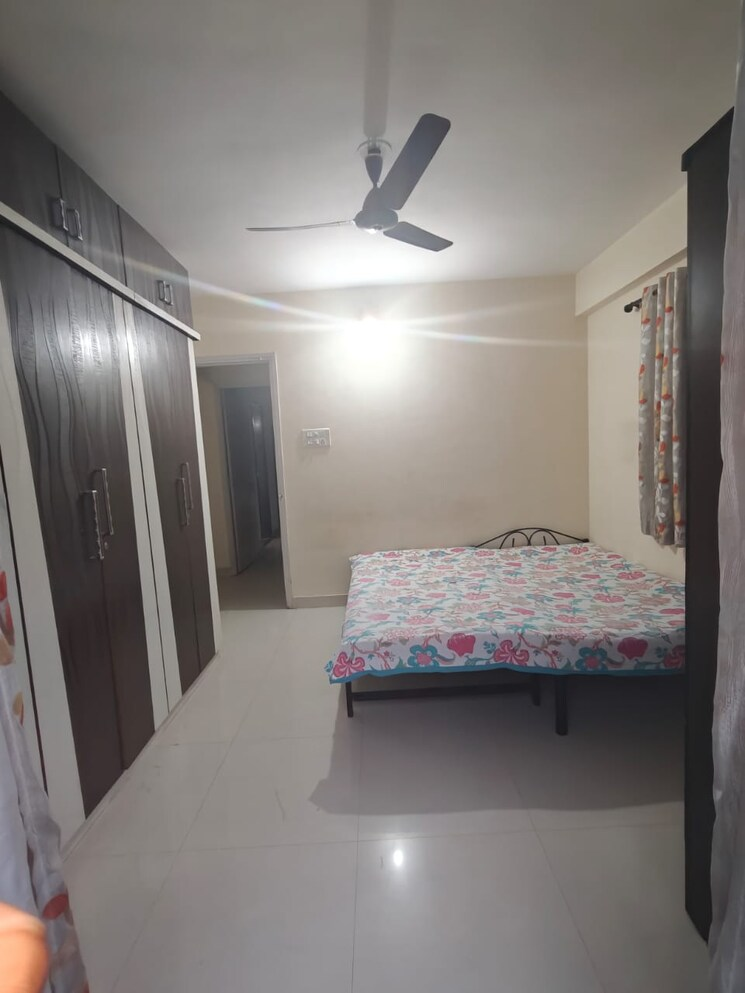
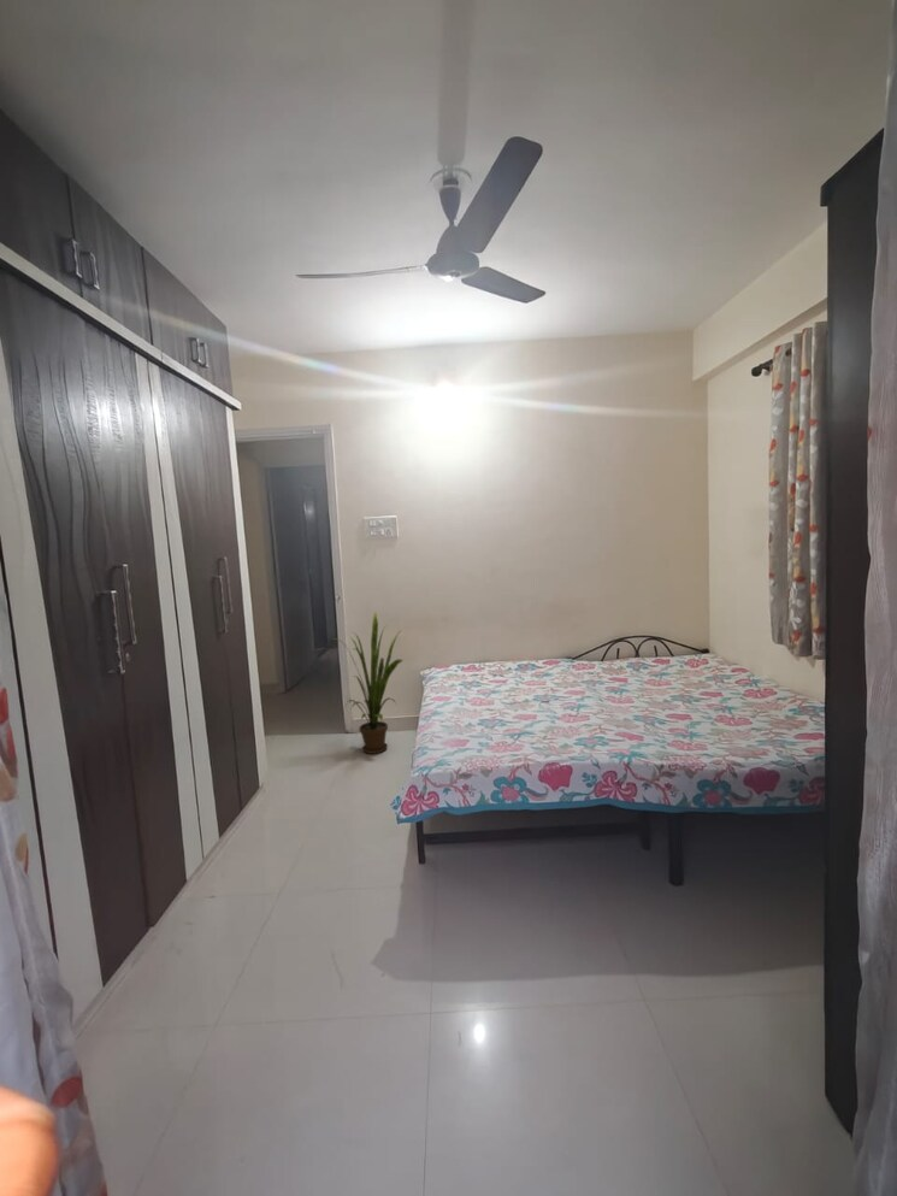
+ house plant (368, 683)
